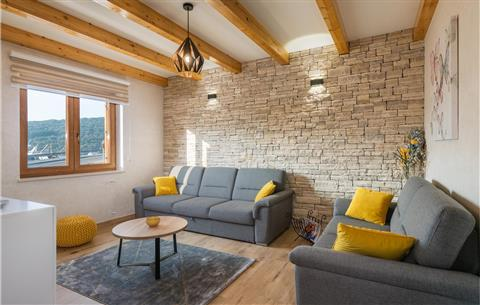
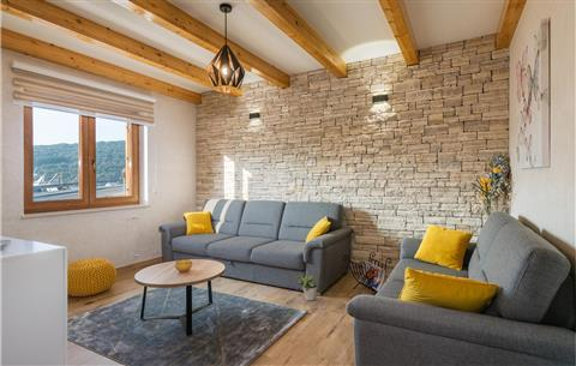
+ potted plant (306, 286)
